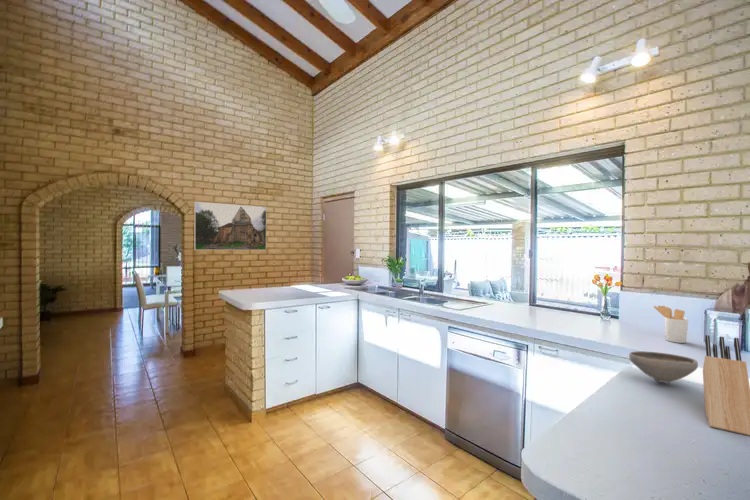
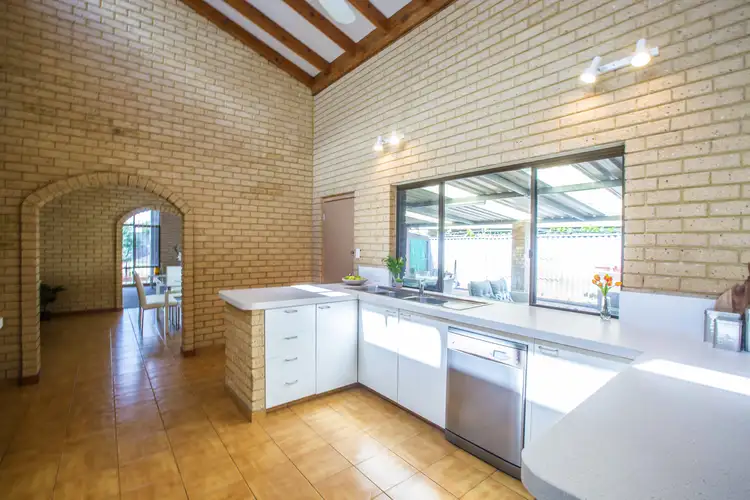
- utensil holder (670, 322)
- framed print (232, 227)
- bowl (661, 367)
- knife block (726, 379)
